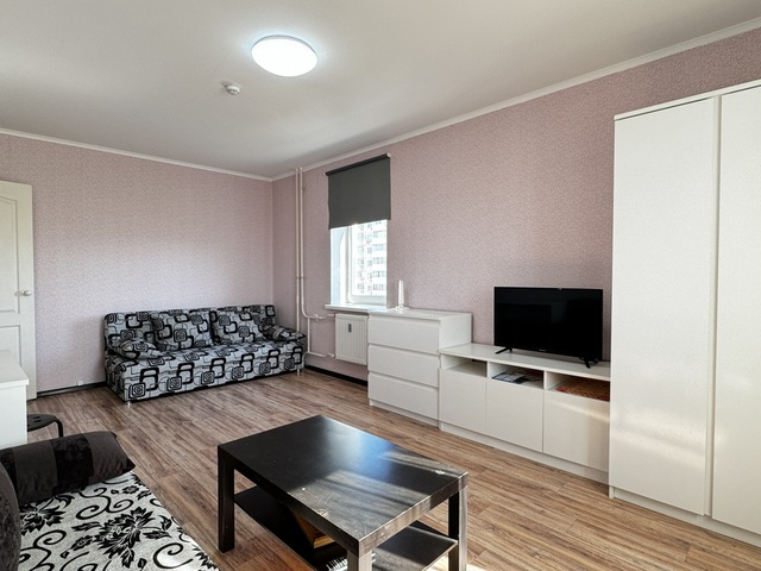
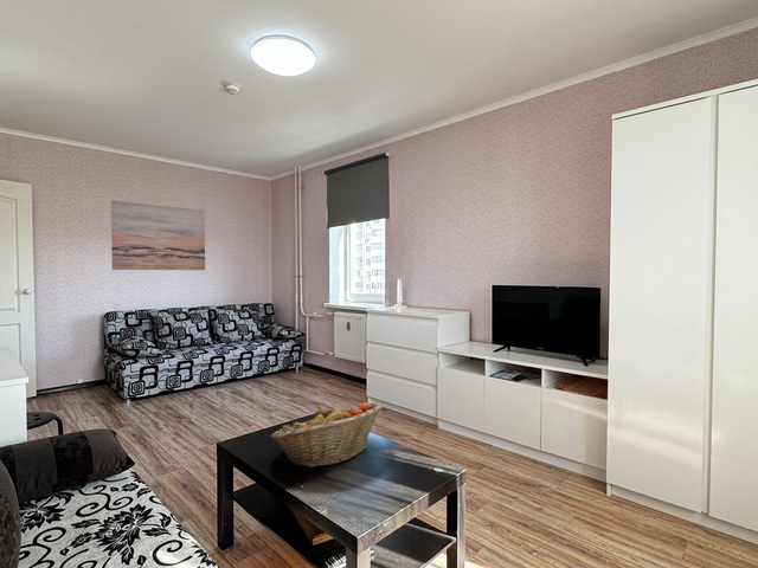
+ wall art (161, 238)
+ fruit basket (329, 428)
